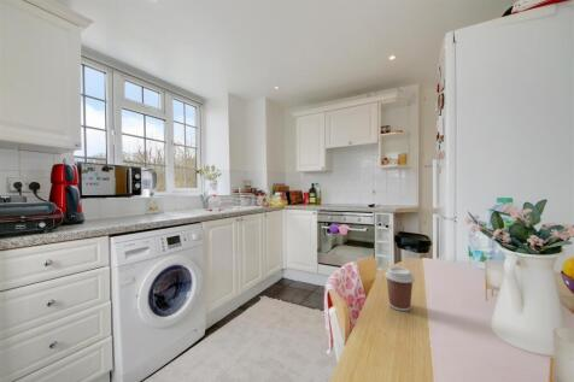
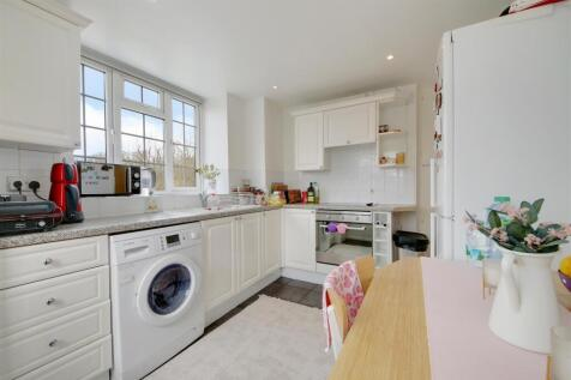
- coffee cup (399, 288)
